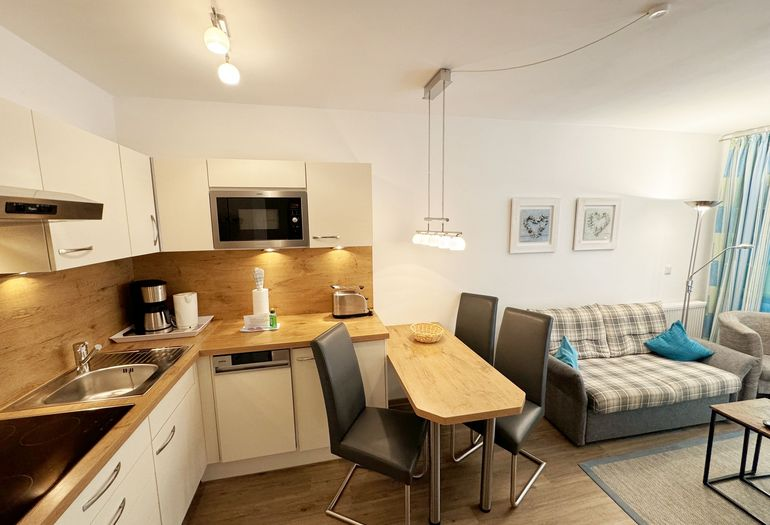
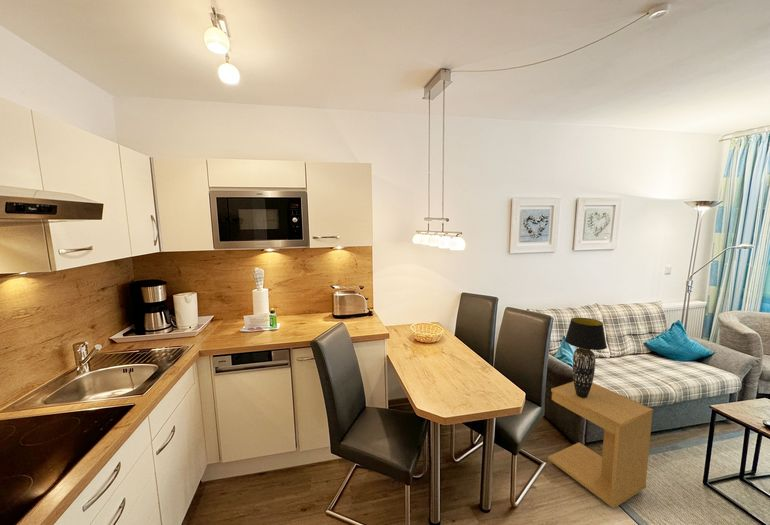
+ side table (603, 441)
+ table lamp (584, 358)
